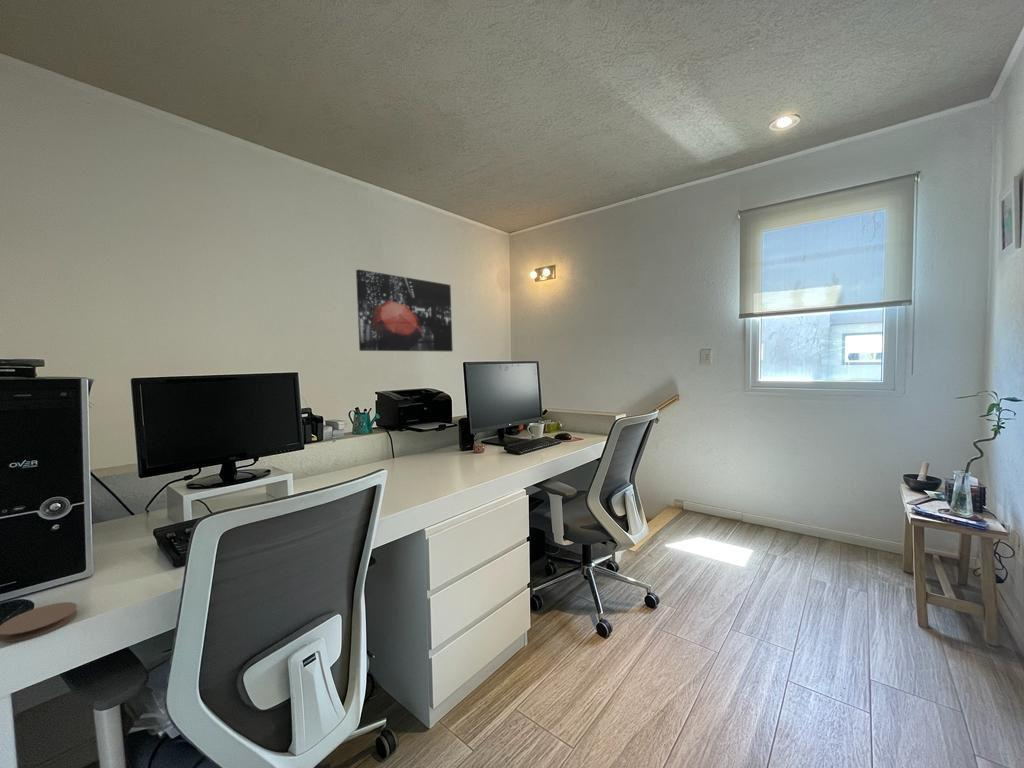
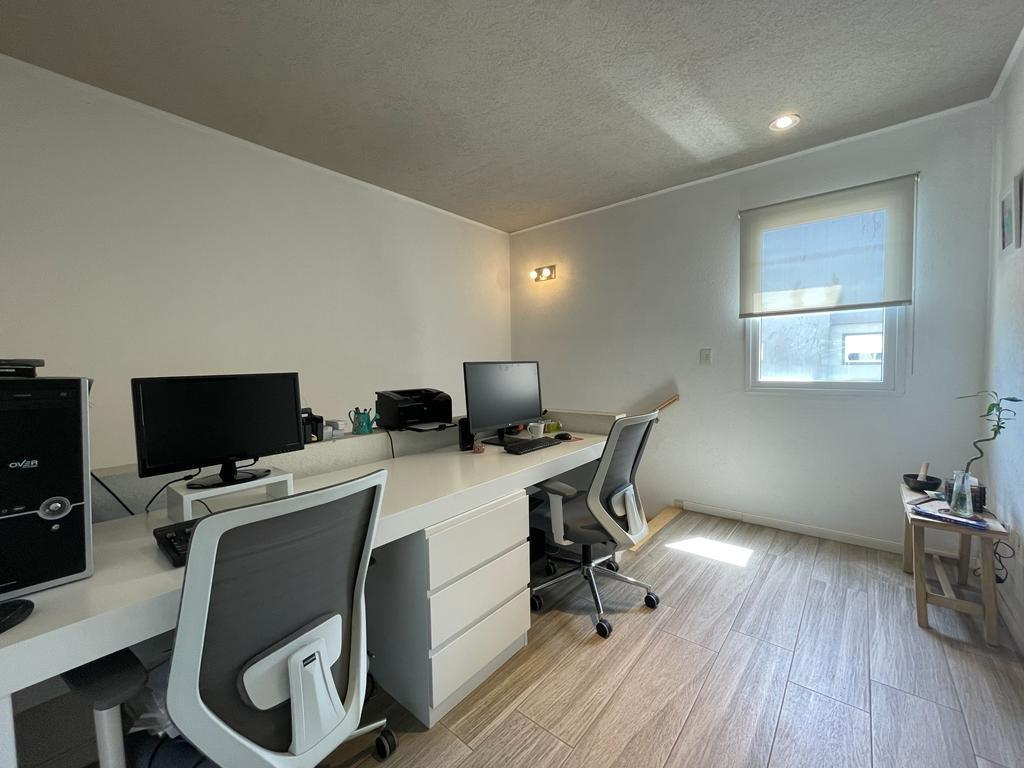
- wall art (409, 314)
- coaster (39, 620)
